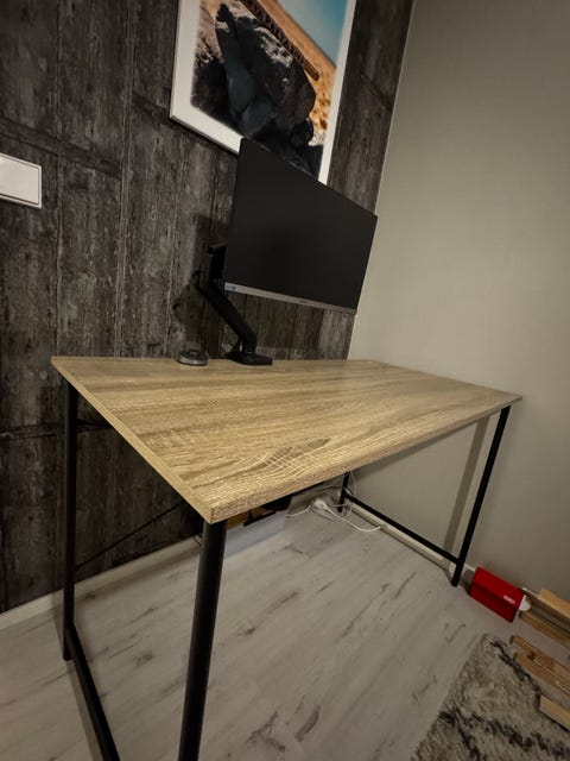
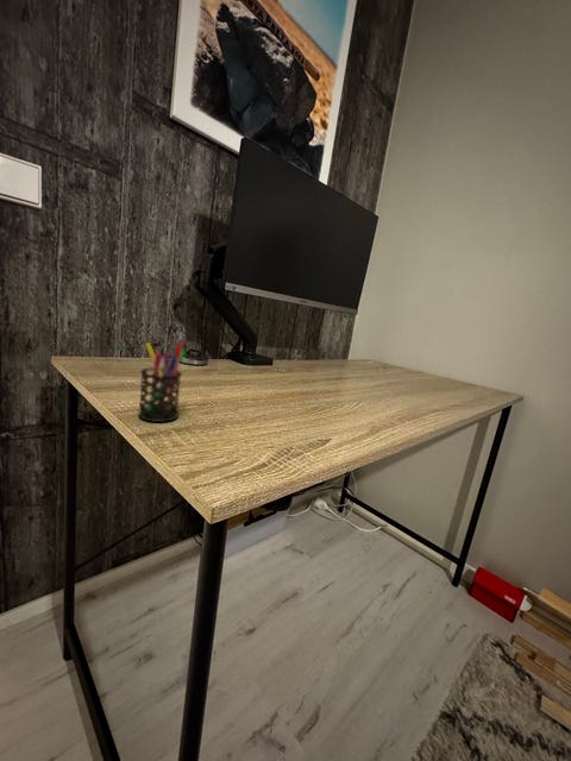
+ pen holder (165, 377)
